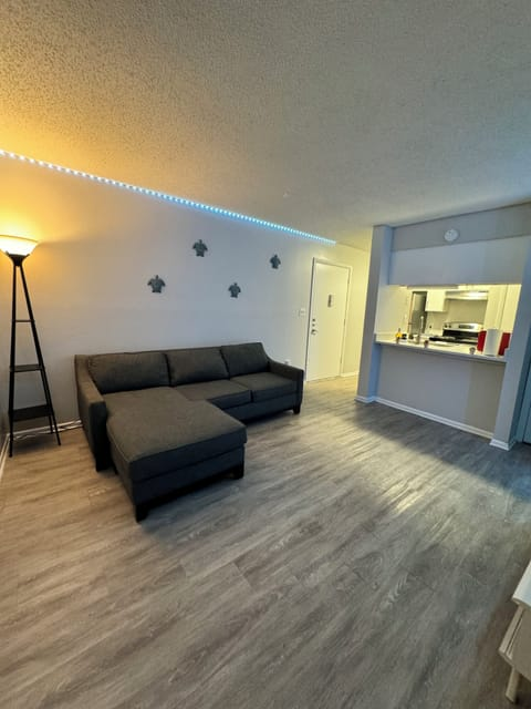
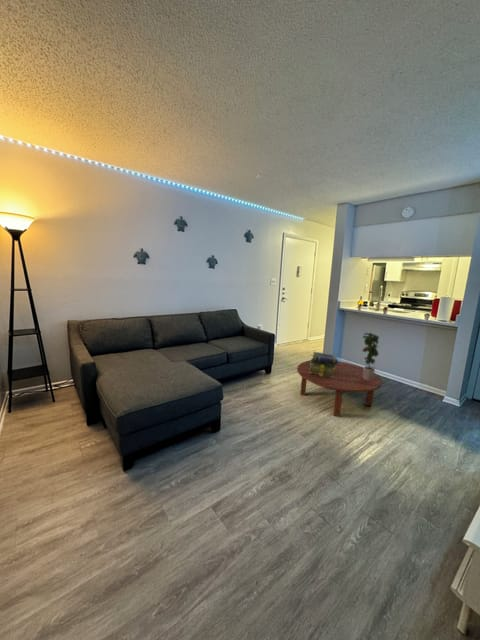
+ potted plant (369, 356)
+ stack of books (323, 363)
+ coffee table (336, 386)
